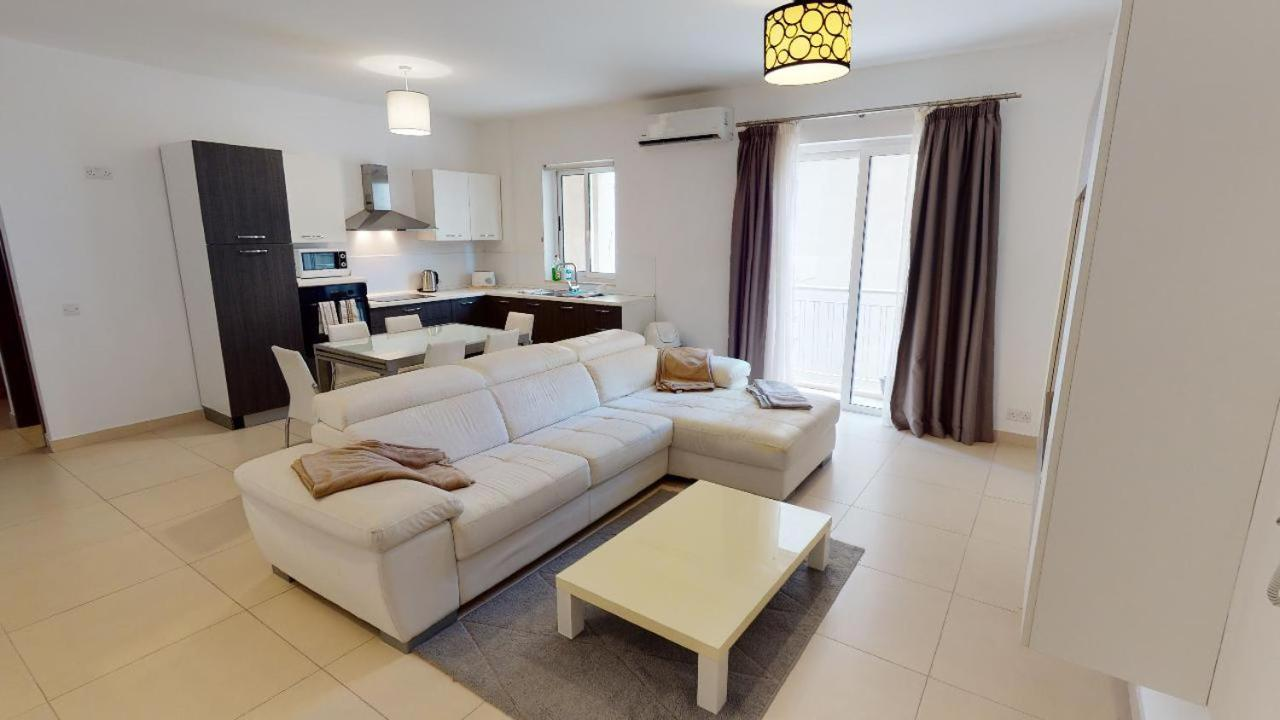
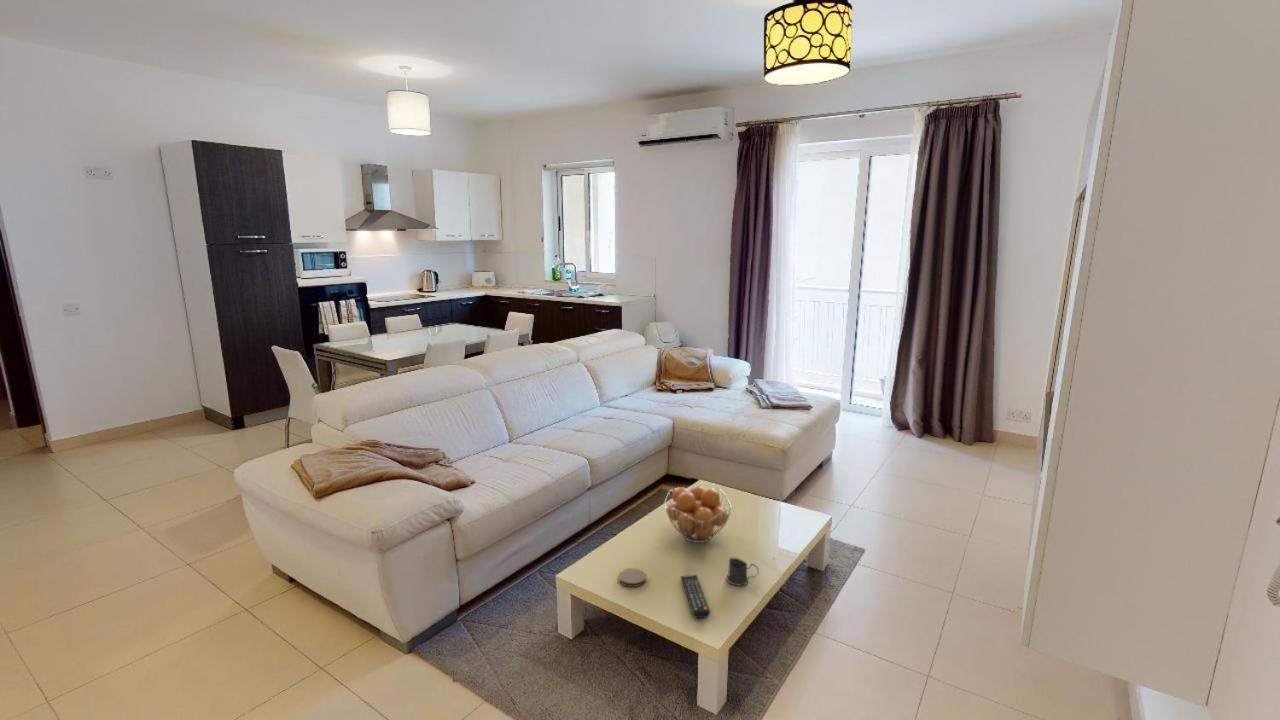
+ remote control (694, 594)
+ mug (742, 571)
+ fruit basket (698, 512)
+ coaster (632, 577)
